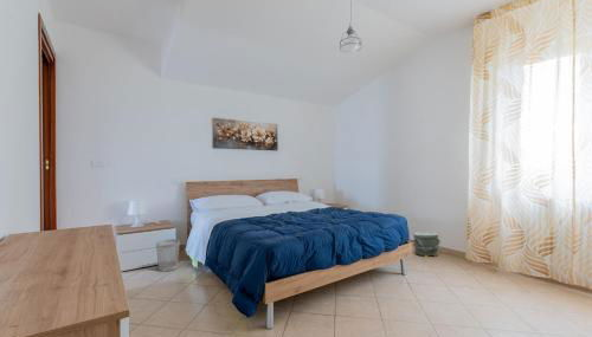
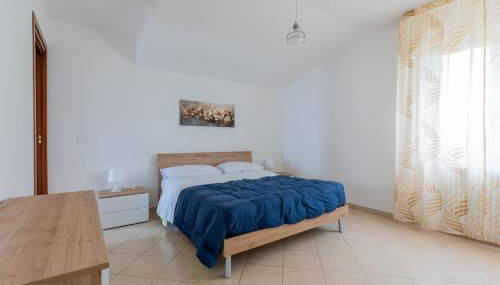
- bag (426, 244)
- wastebasket (167, 254)
